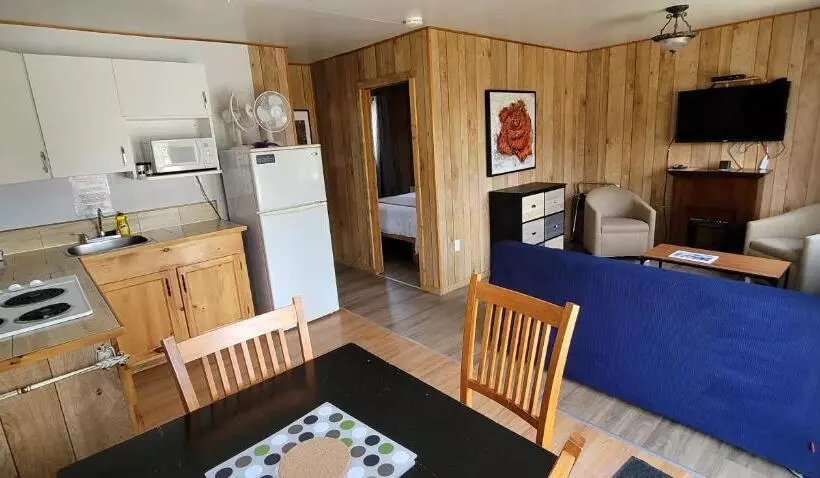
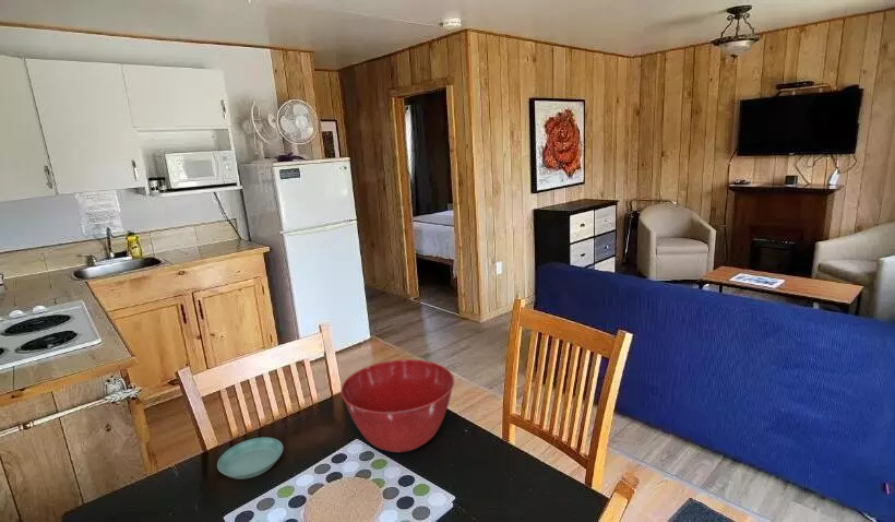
+ mixing bowl (401, 410)
+ saucer (251, 460)
